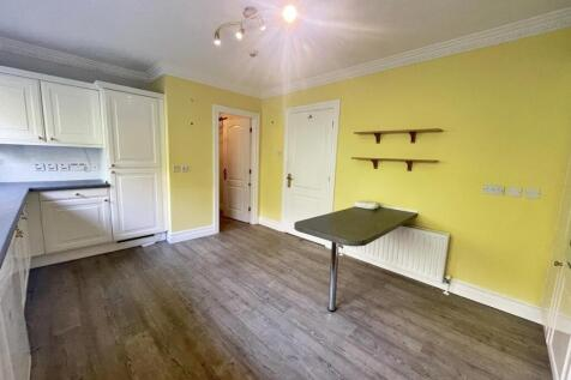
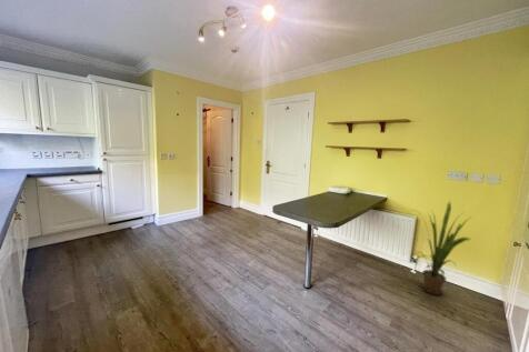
+ house plant (436, 245)
